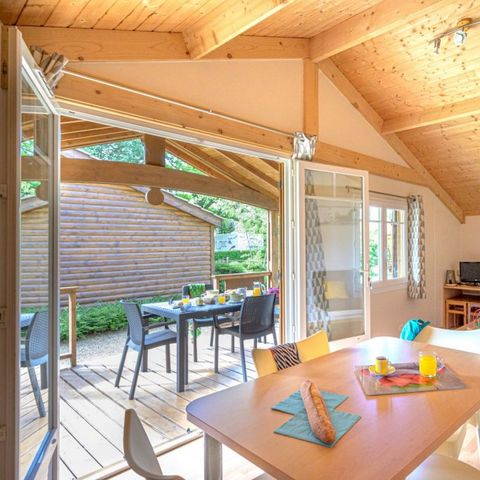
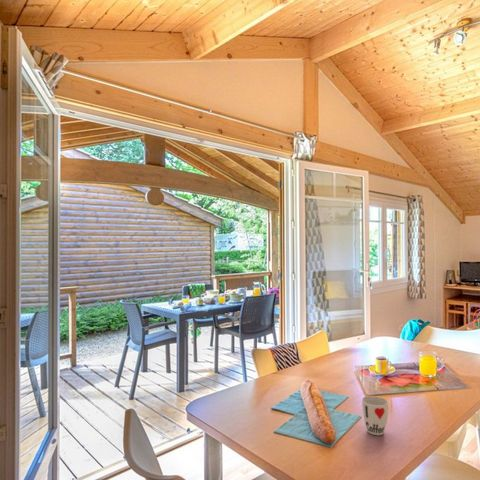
+ cup (375, 415)
